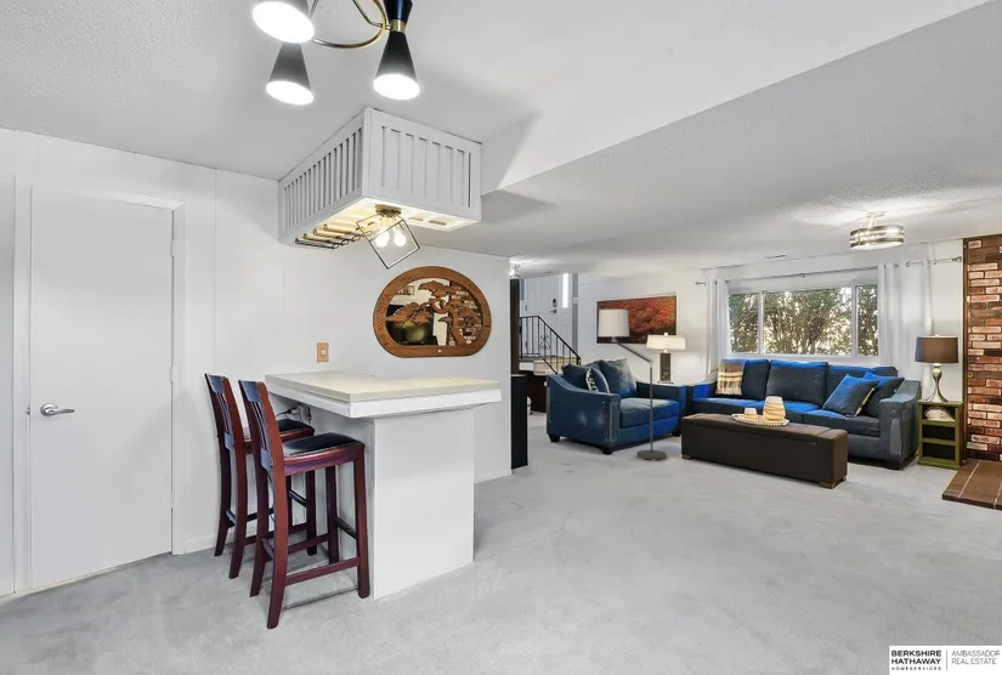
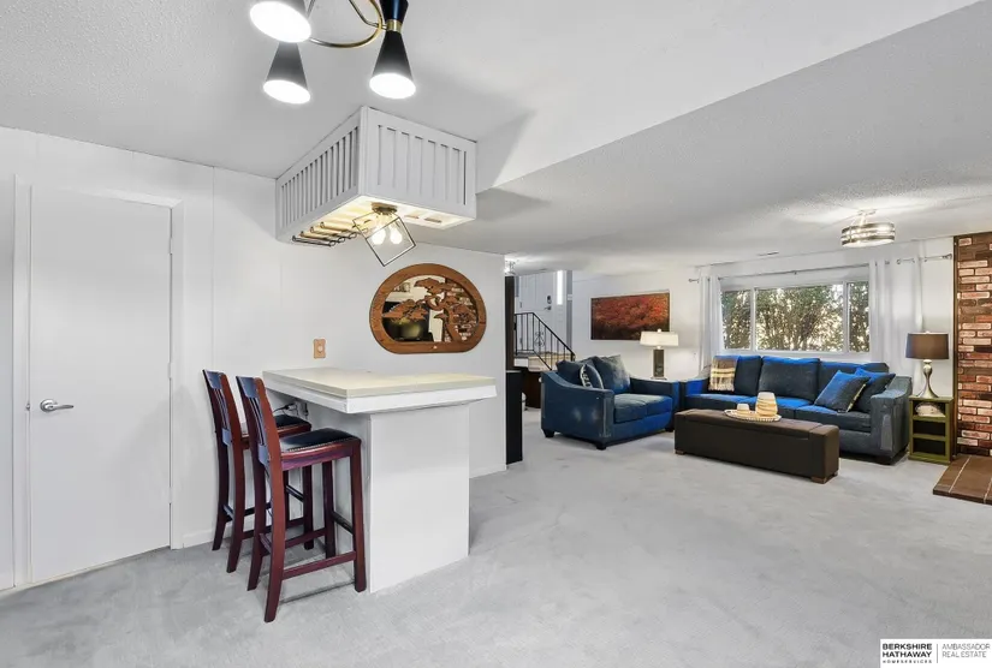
- floor lamp (650, 385)
